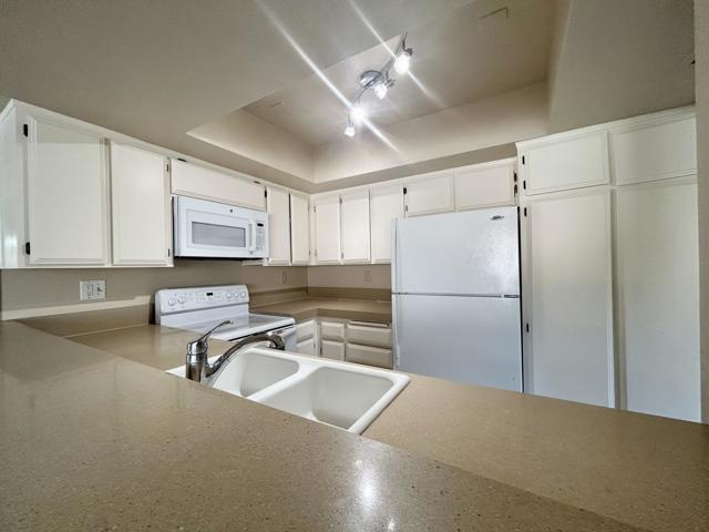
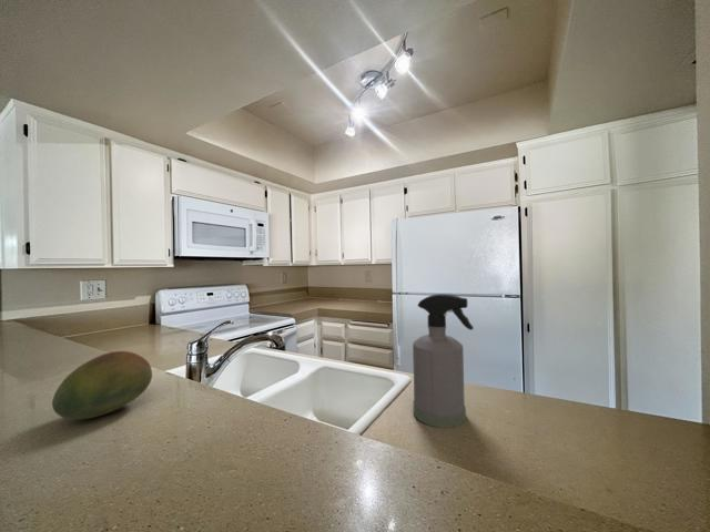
+ spray bottle (442, 354)
+ fruit (104, 383)
